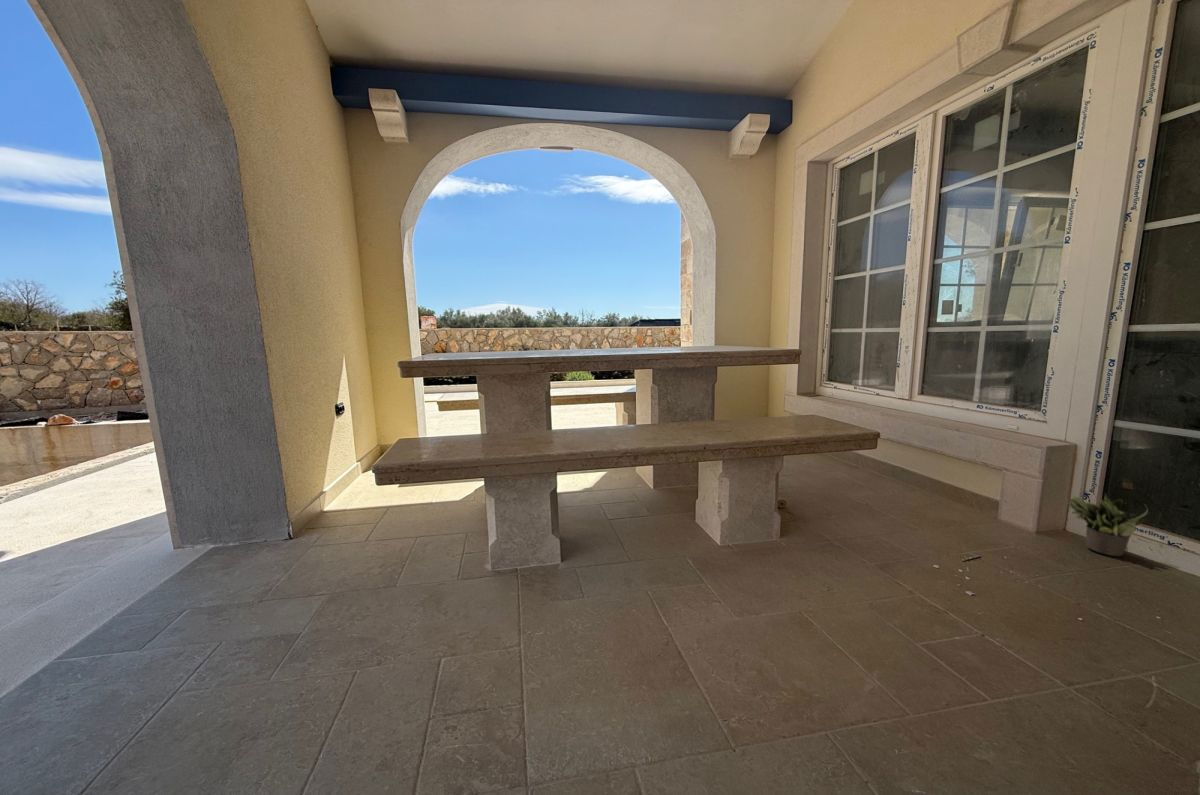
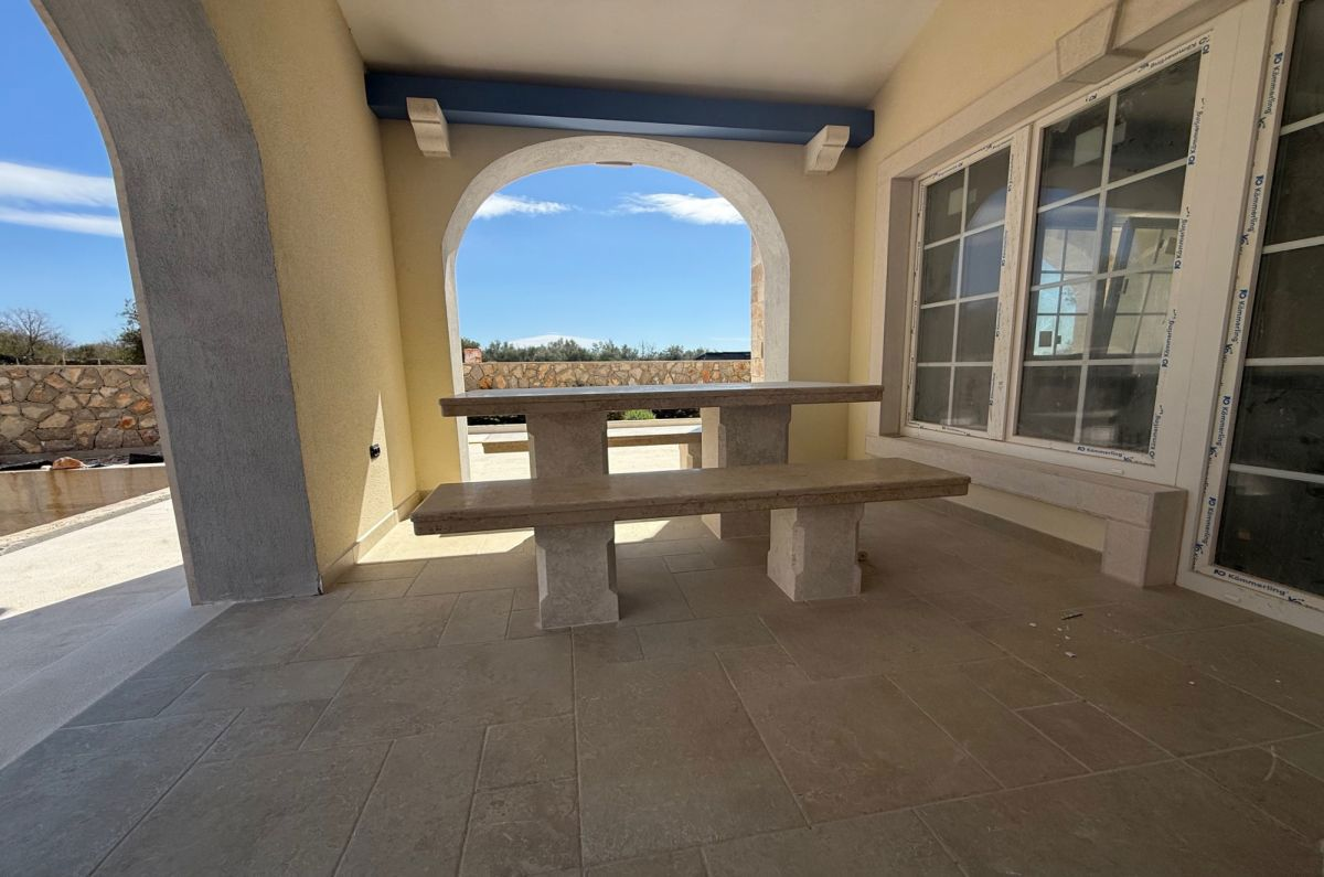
- potted plant (1102, 519)
